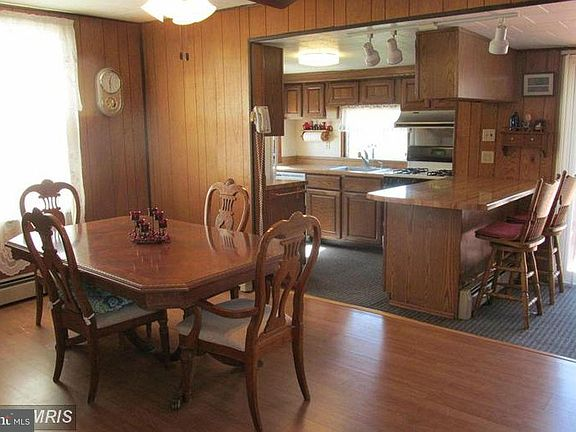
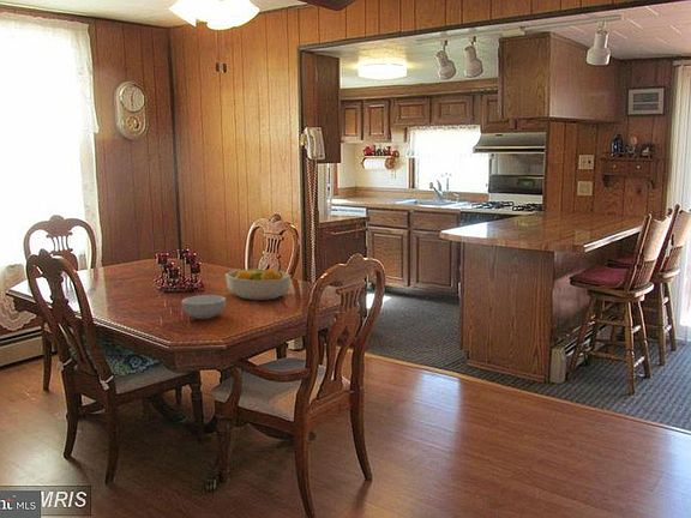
+ fruit bowl (258, 279)
+ cereal bowl (204, 307)
